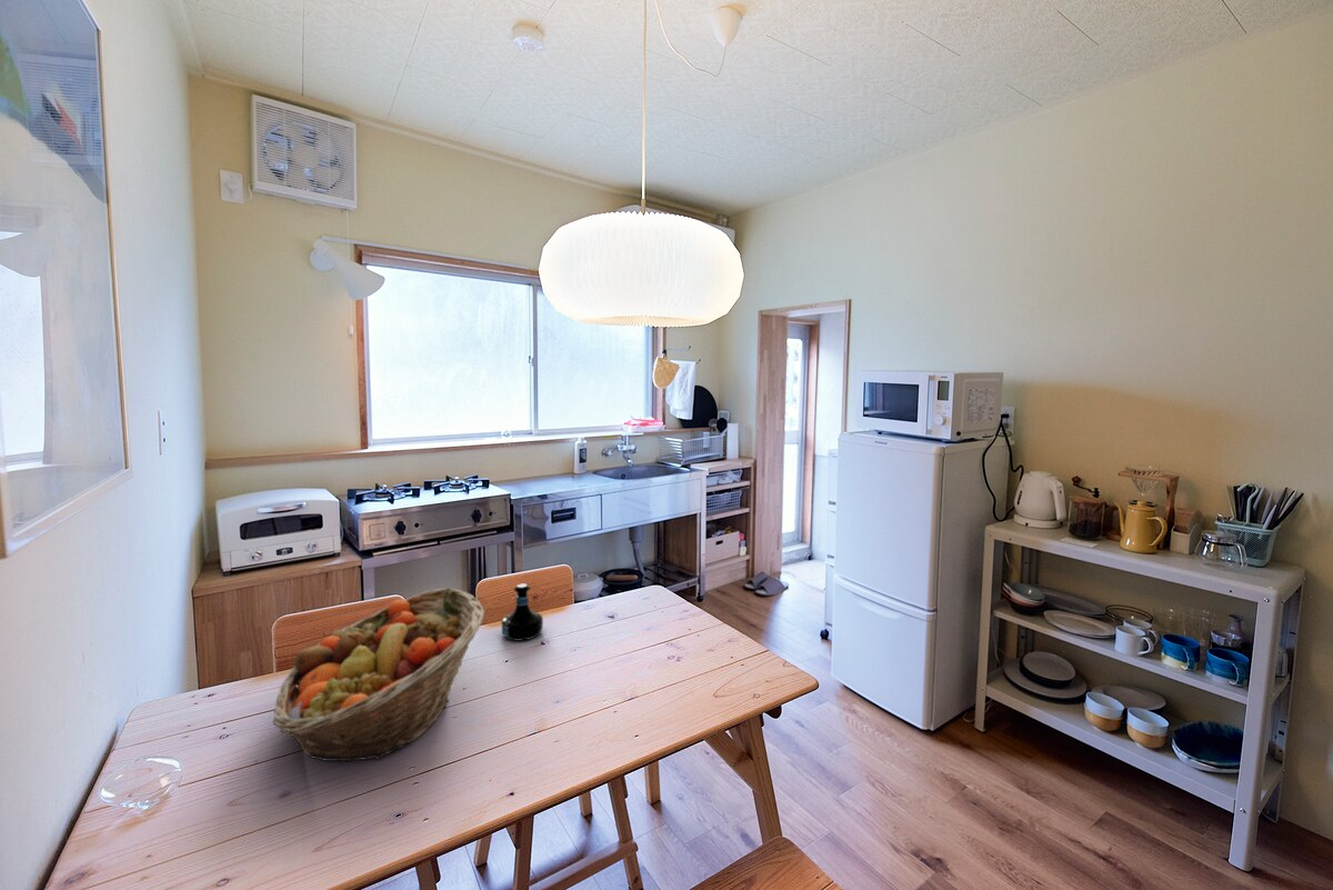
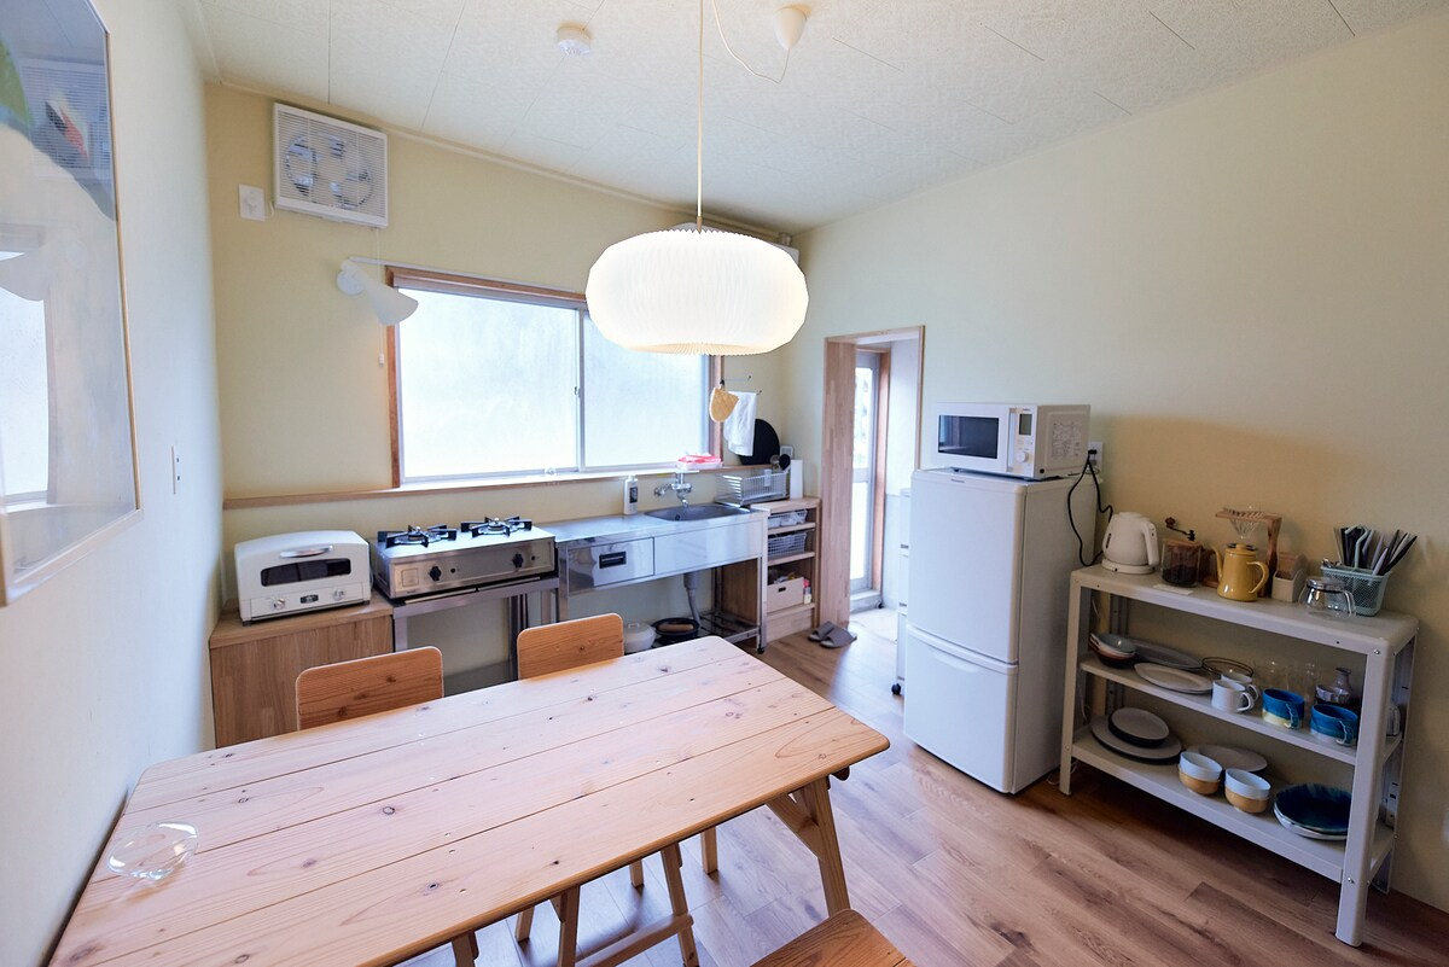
- tequila bottle (522, 609)
- fruit basket (387, 663)
